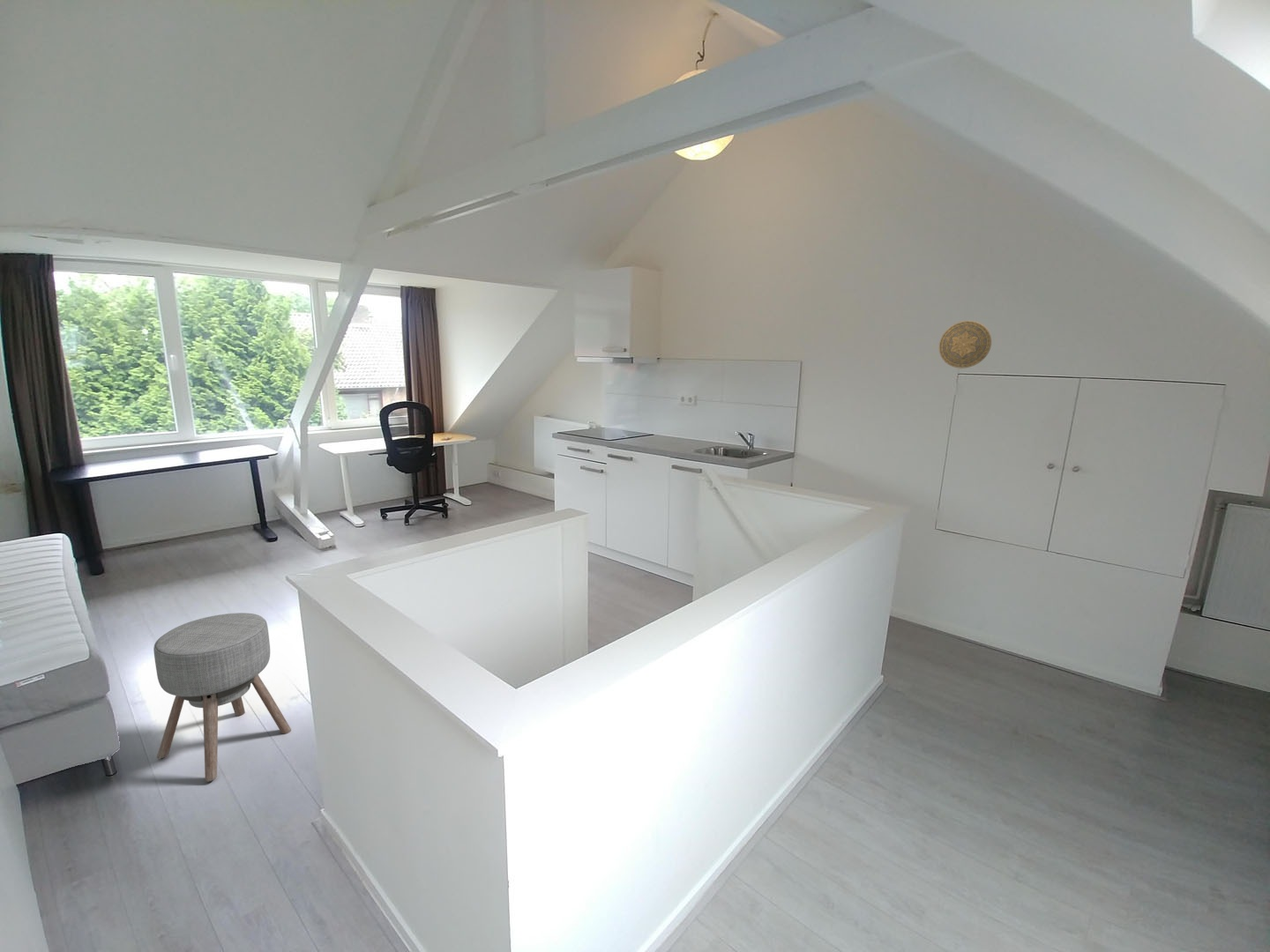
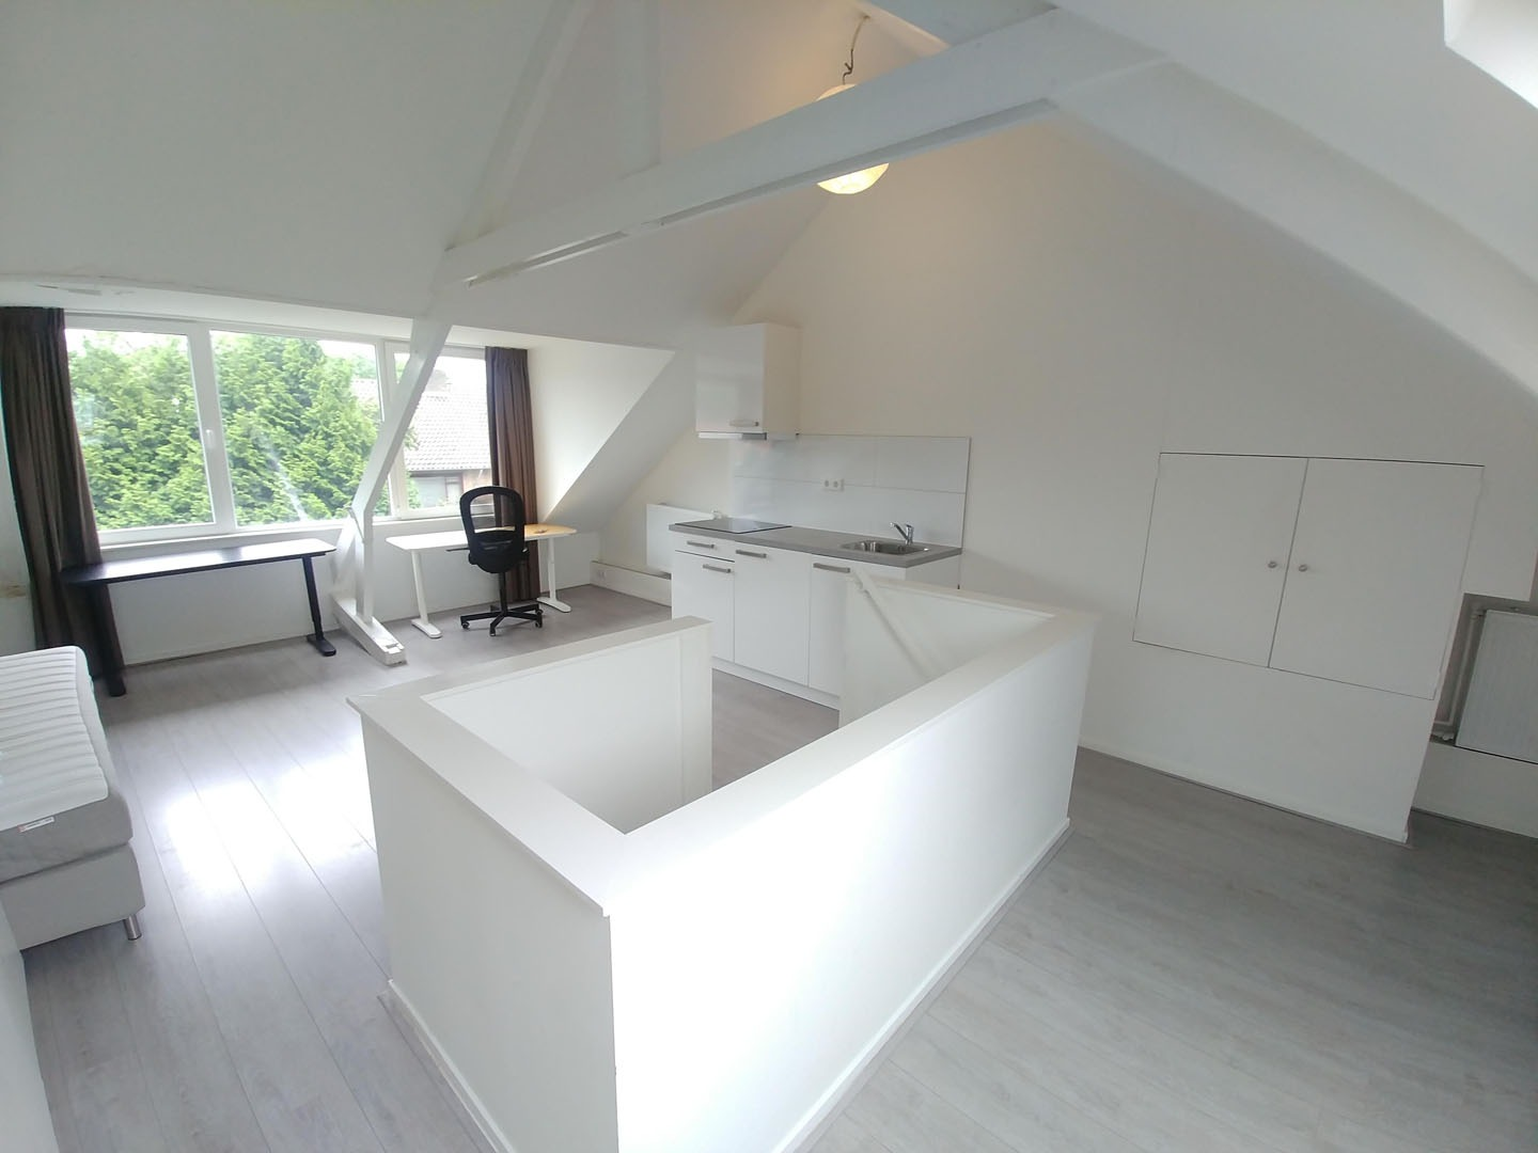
- decorative plate (964, 344)
- ottoman (220, 688)
